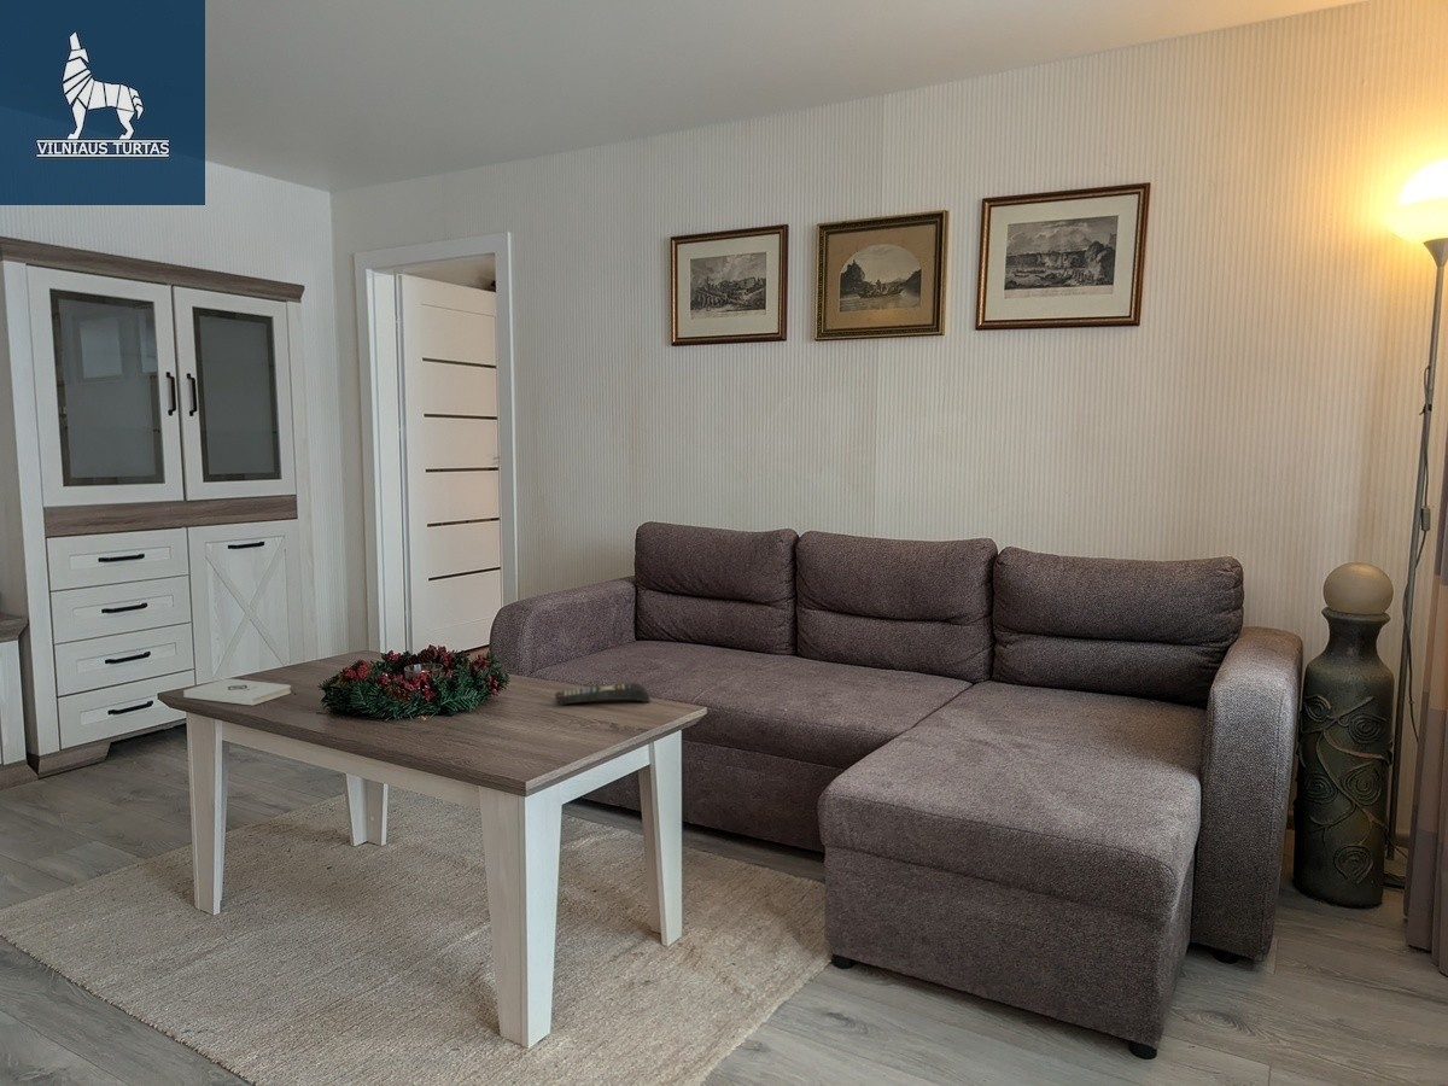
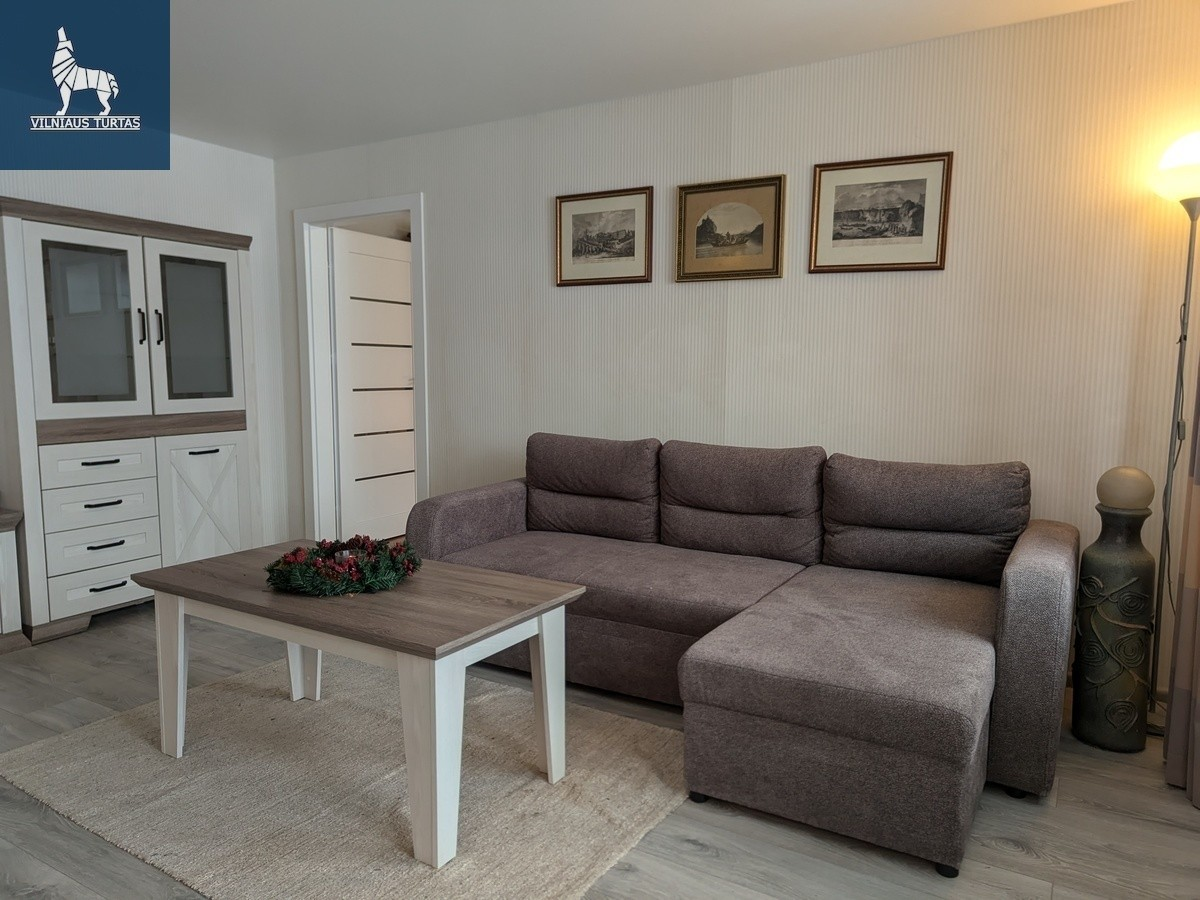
- notepad (239, 690)
- remote control (602, 694)
